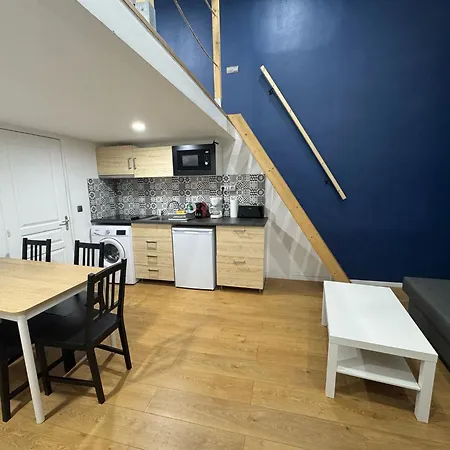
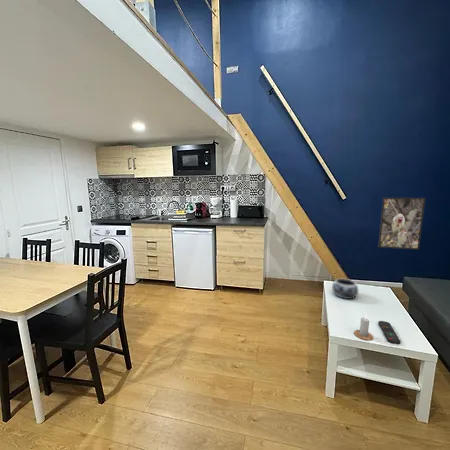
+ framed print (400, 223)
+ remote control (388, 331)
+ decorative bowl (345, 288)
+ candle (364, 324)
